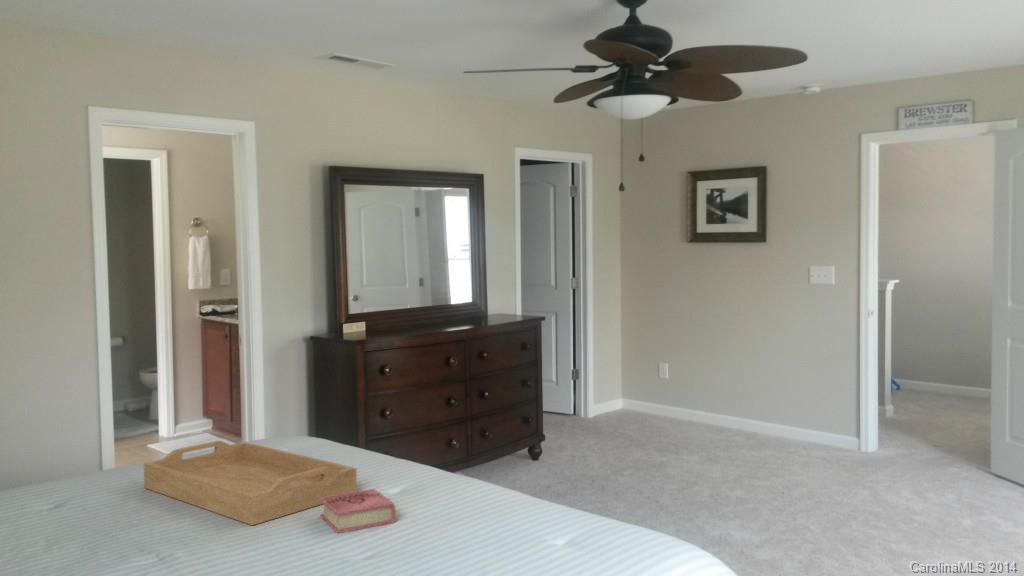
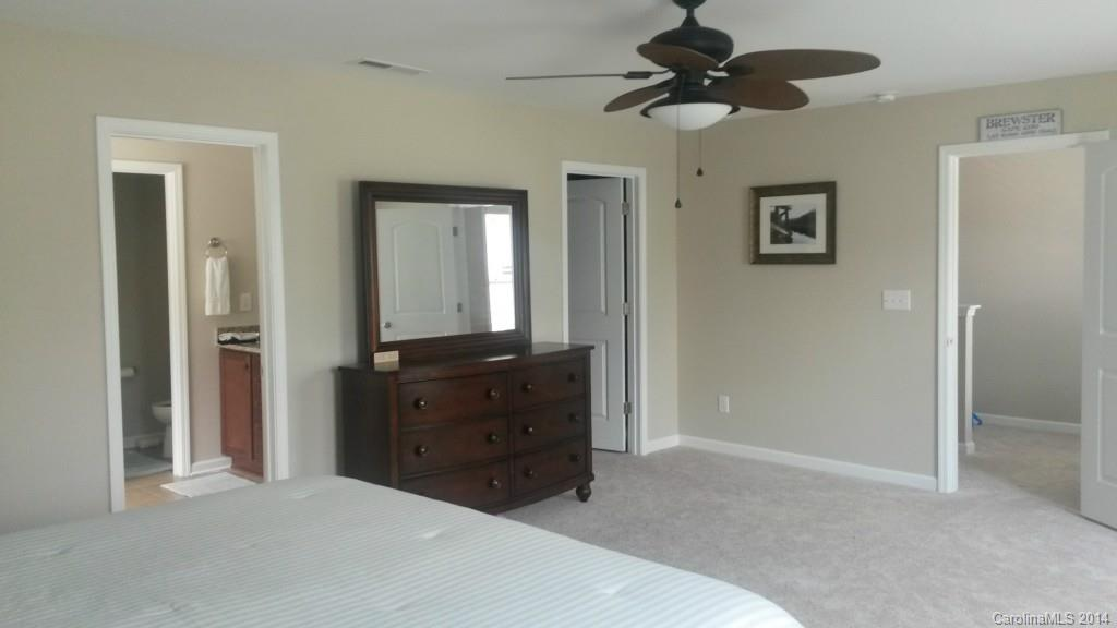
- serving tray (248, 474)
- book (358, 509)
